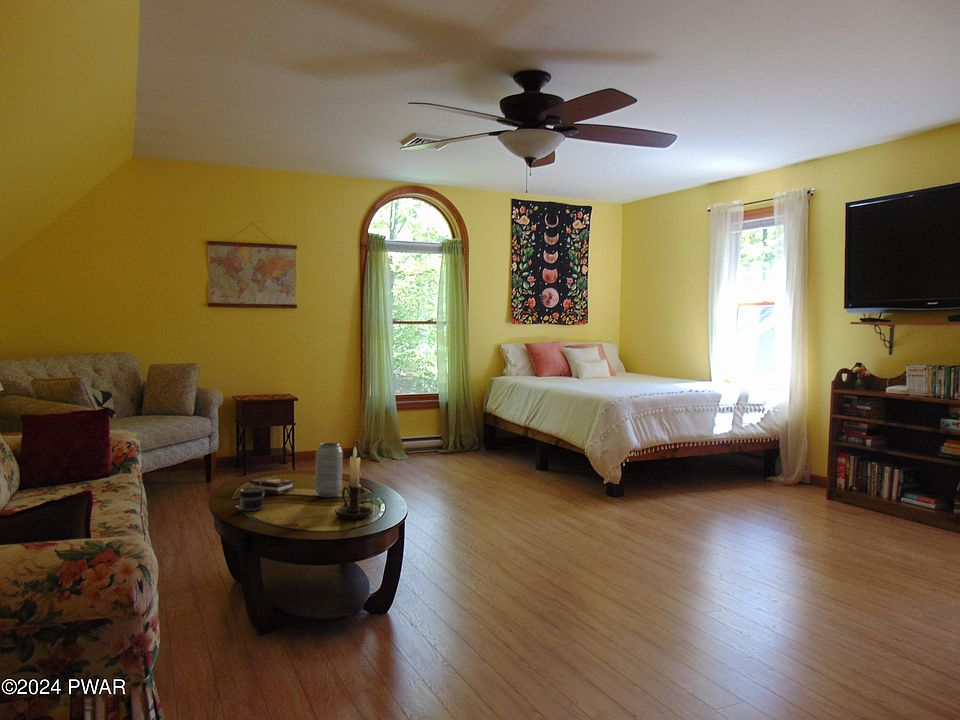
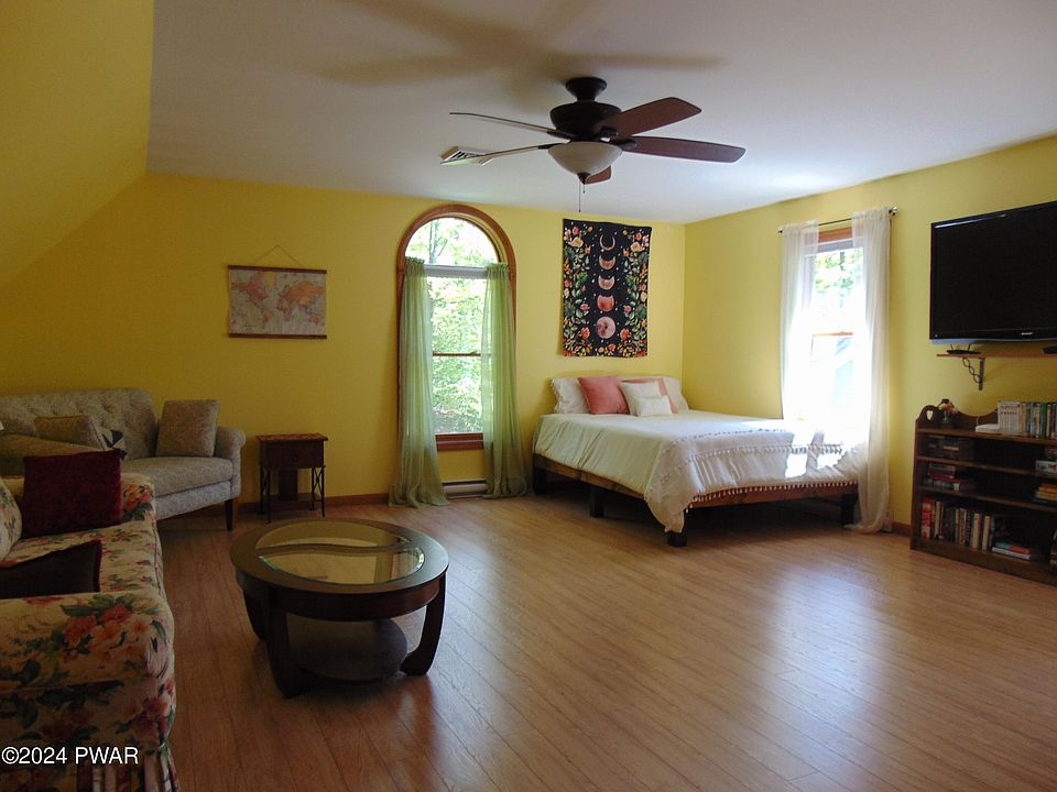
- candle holder (352, 479)
- book (271, 484)
- vase (329, 469)
- jar (251, 499)
